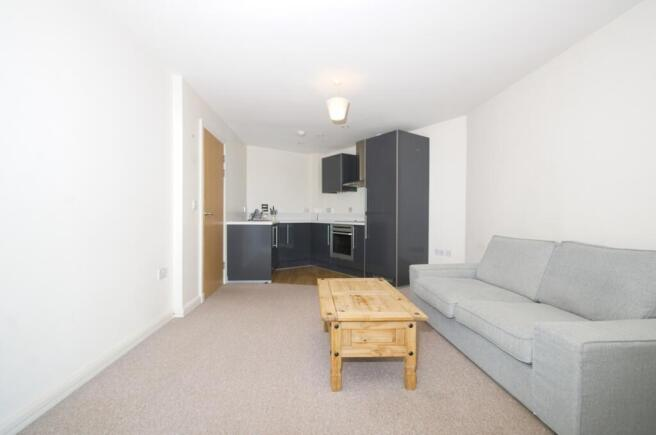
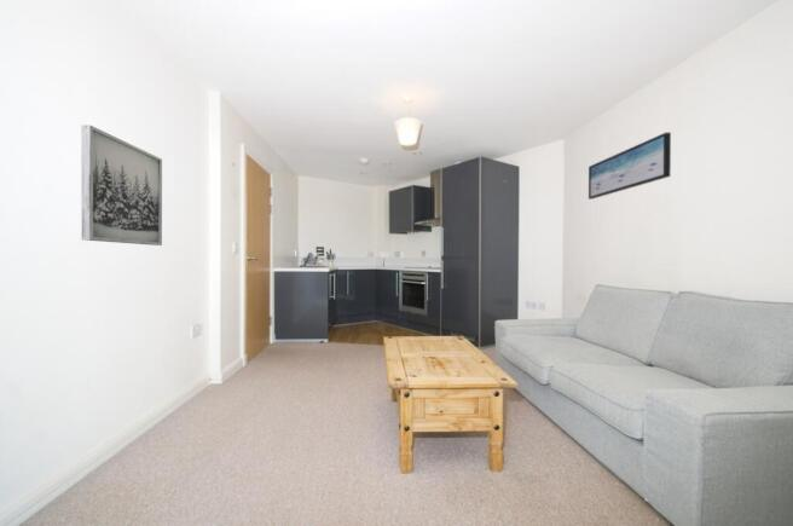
+ wall art (127, 193)
+ wall art (623, 170)
